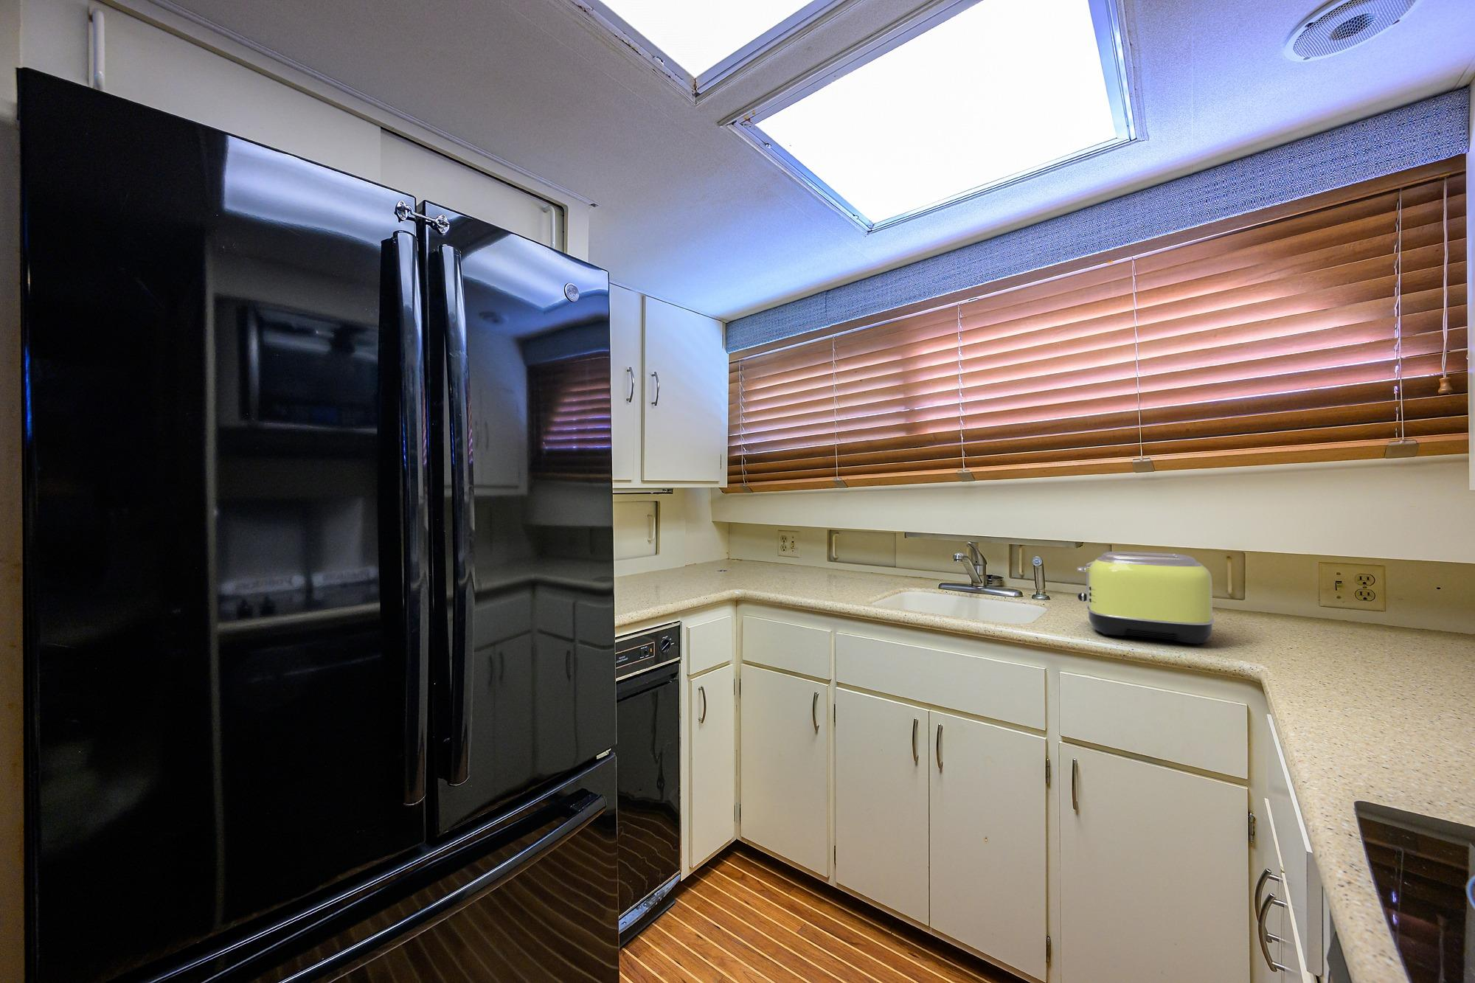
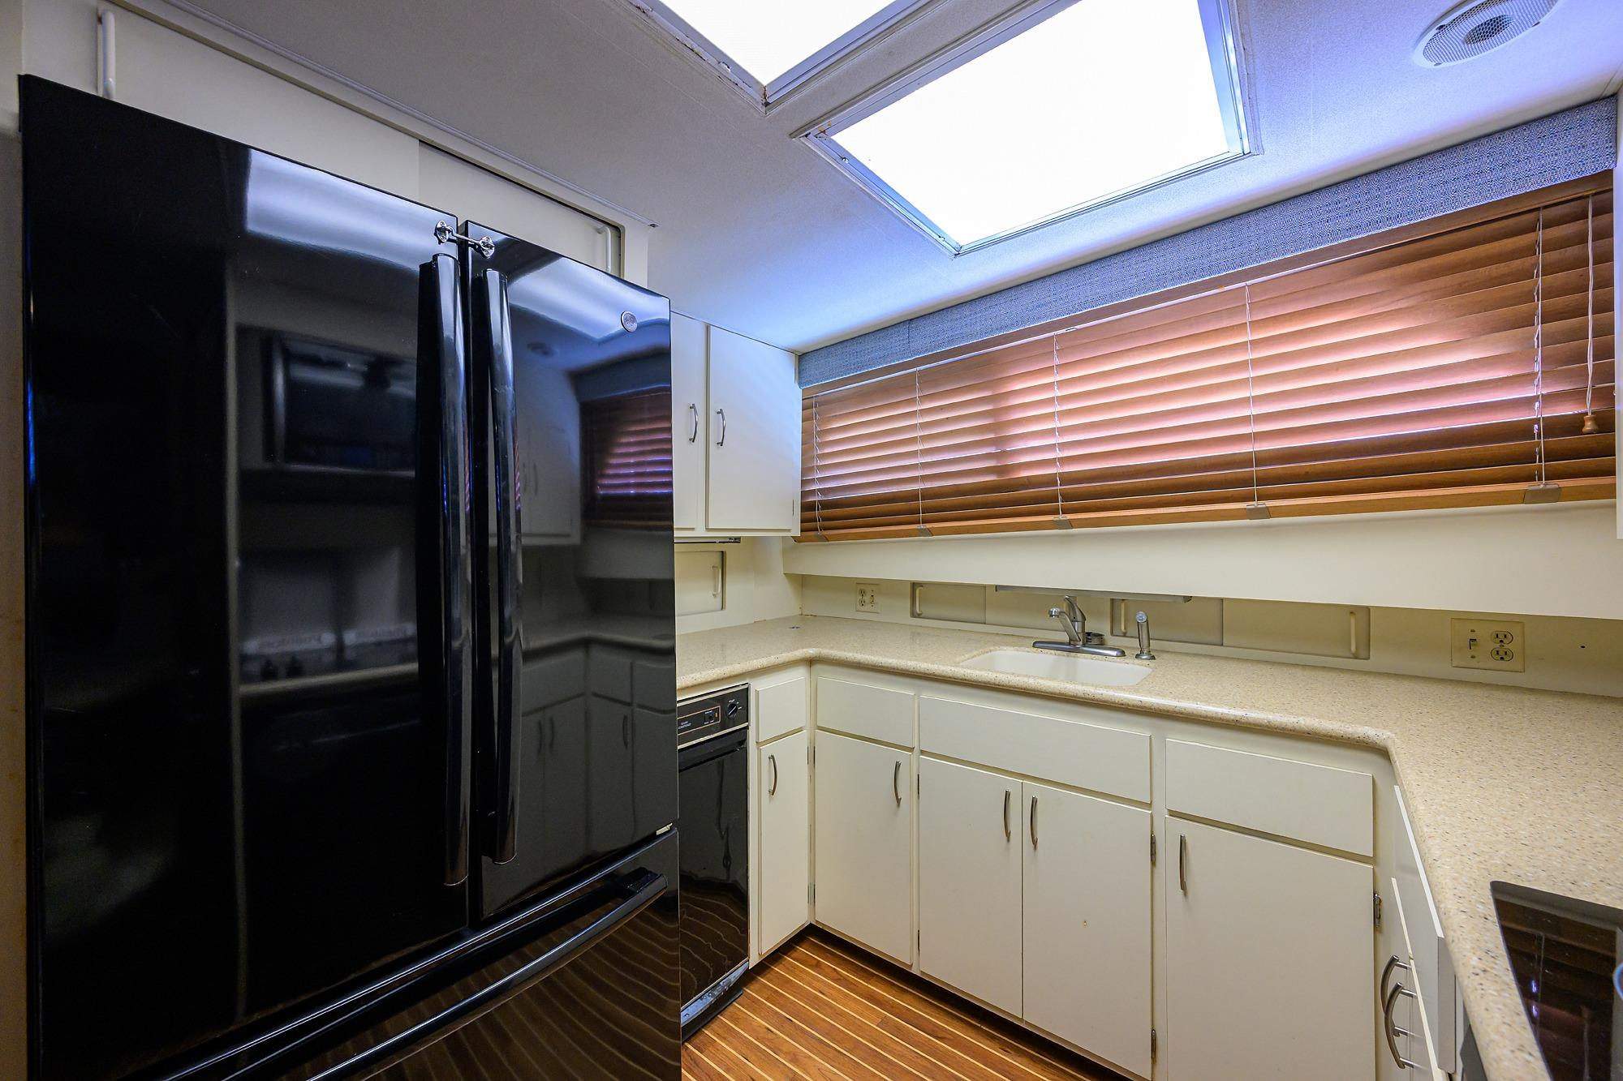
- toaster (1142, 594)
